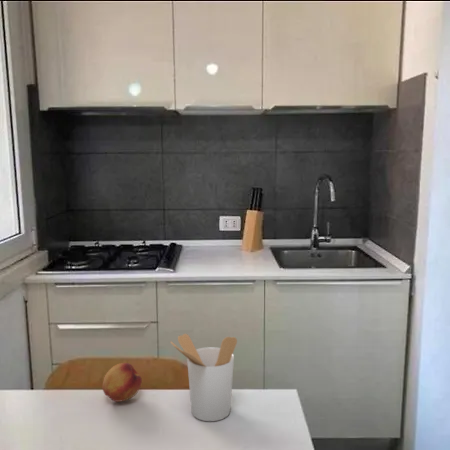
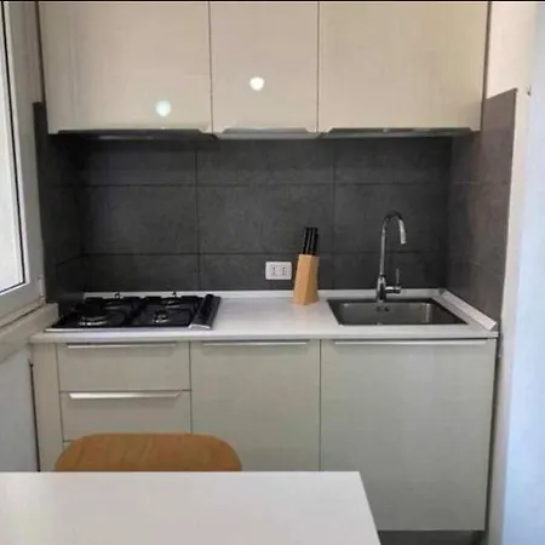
- fruit (121, 382)
- utensil holder (202, 374)
